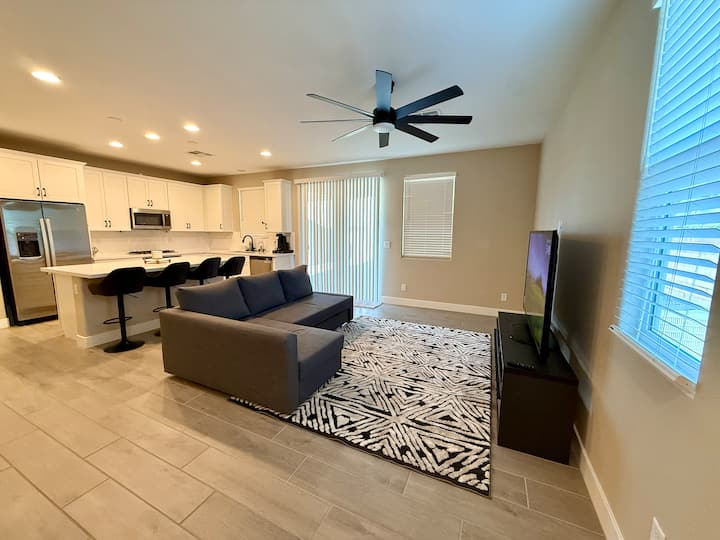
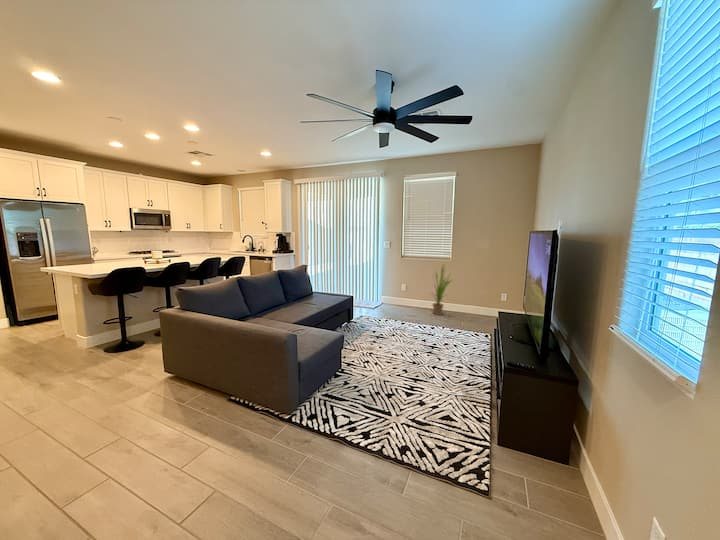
+ house plant (438, 287)
